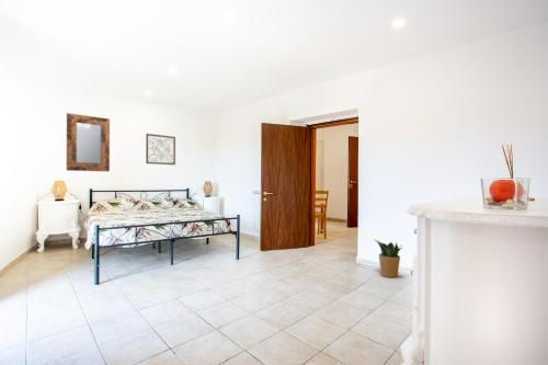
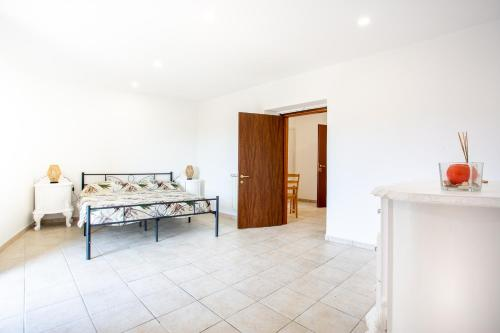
- wall art (160, 150)
- potted plant (388, 258)
- home mirror (89, 144)
